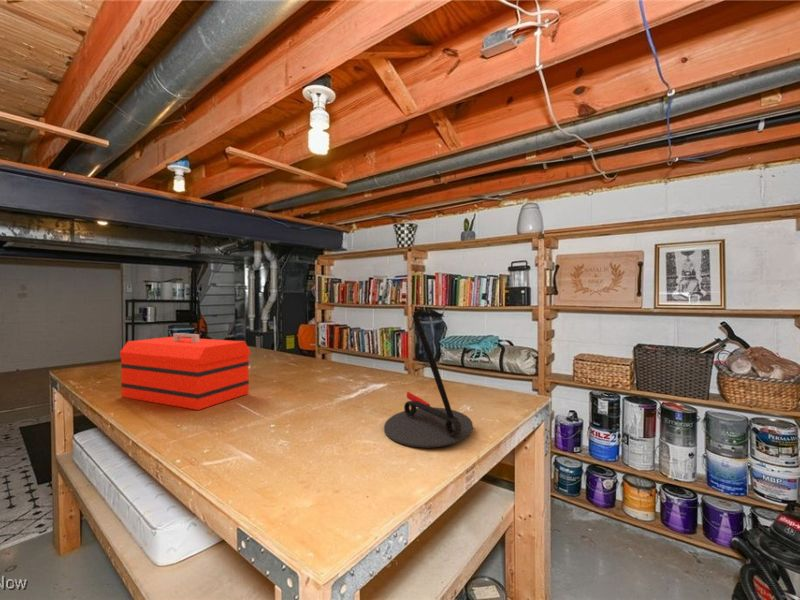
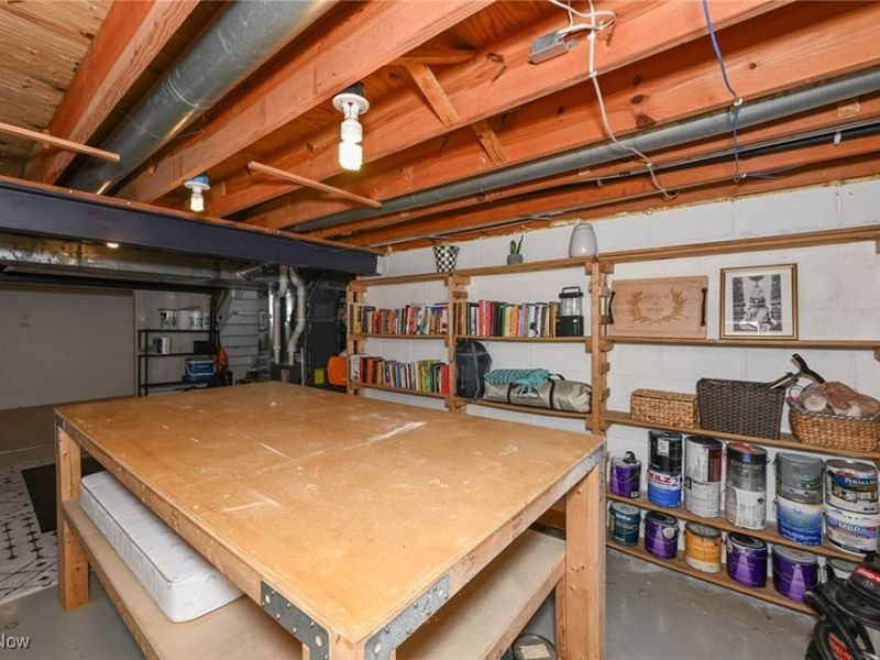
- desk lamp (431, 369)
- toolbox (186, 364)
